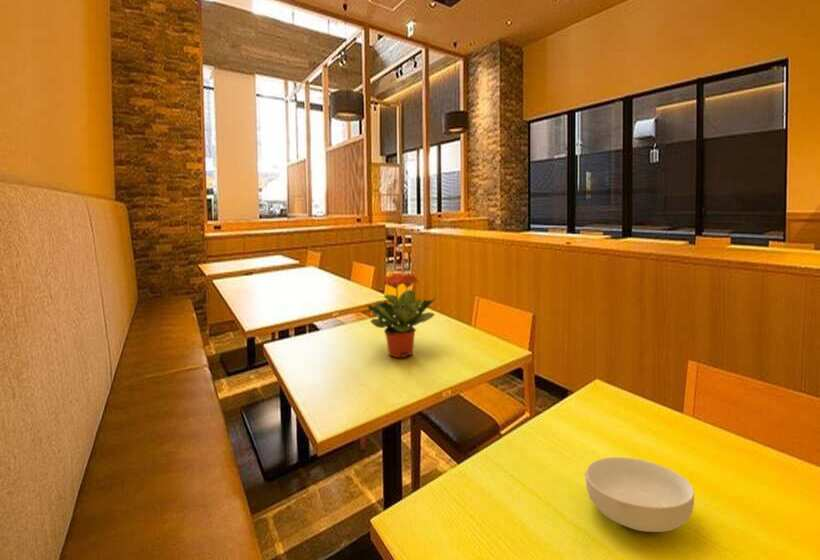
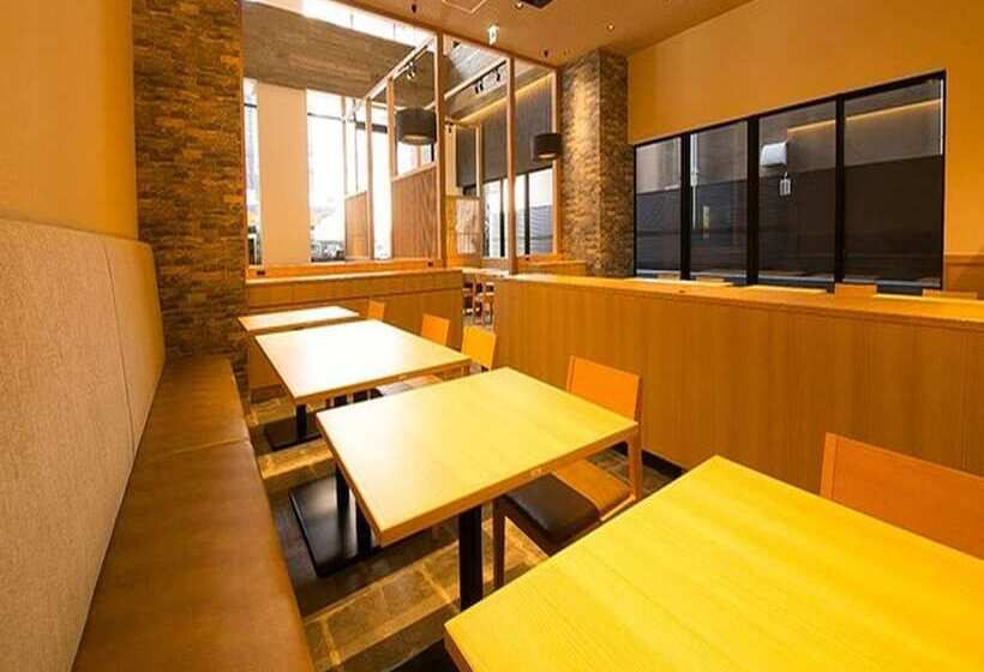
- cereal bowl (636, 498)
- potted plant (401, 313)
